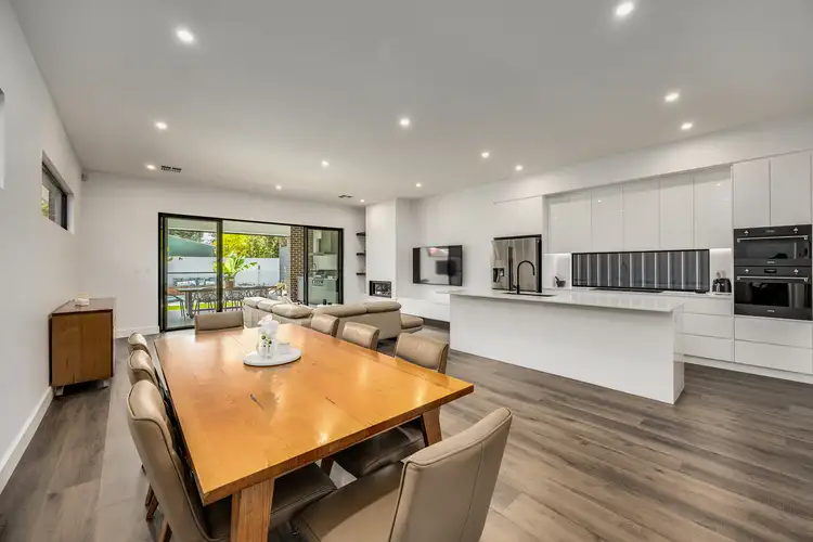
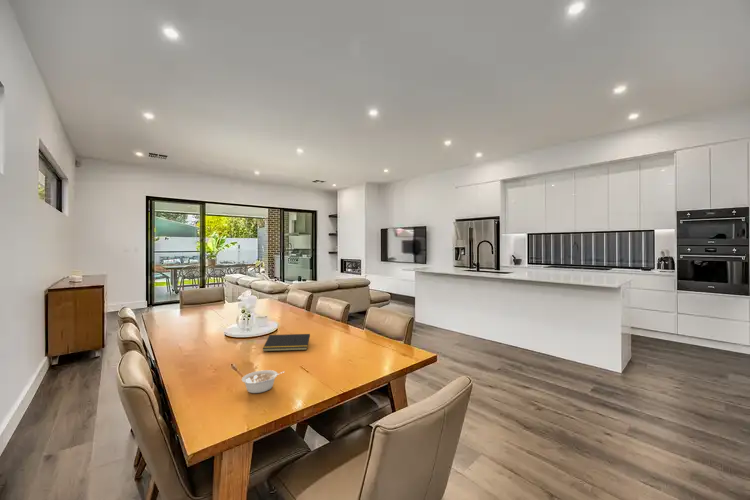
+ notepad (287, 342)
+ legume (261, 380)
